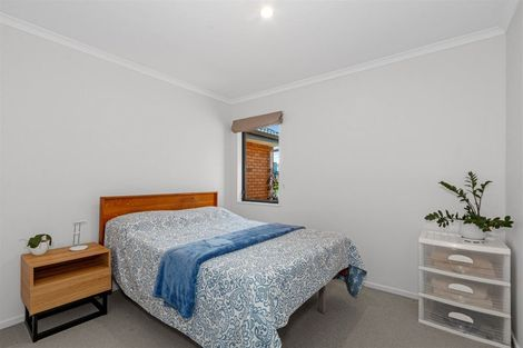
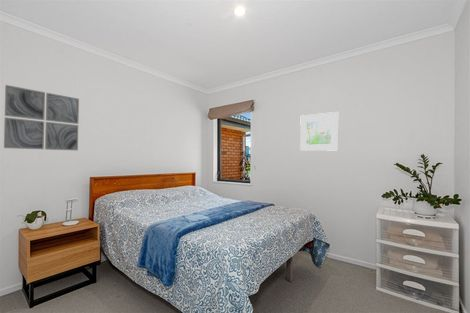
+ wall art (46, 120)
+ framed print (318, 132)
